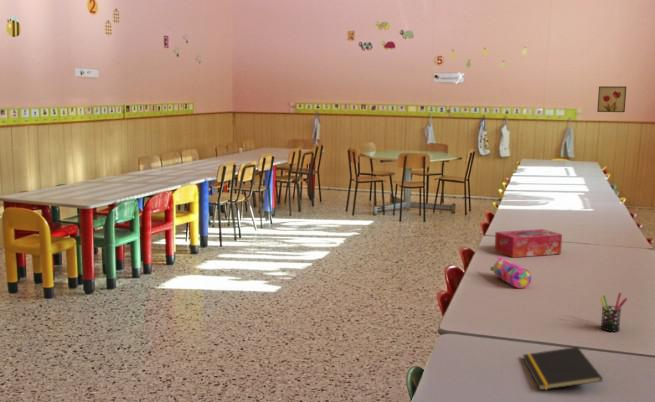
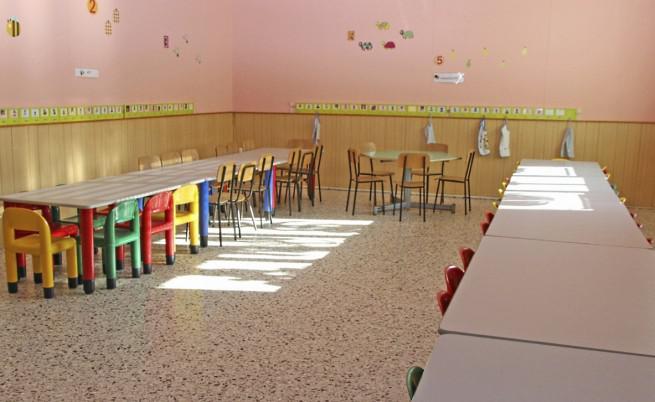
- wall art (611, 99)
- notepad (560, 367)
- pen holder (610, 310)
- pencil case (511, 272)
- tissue box (528, 242)
